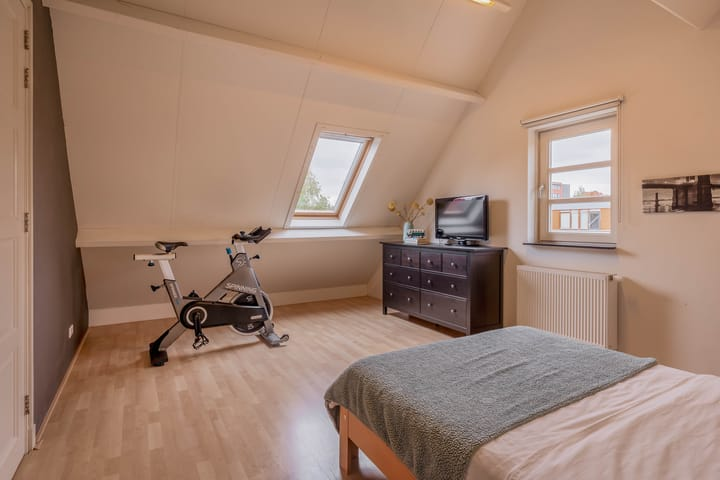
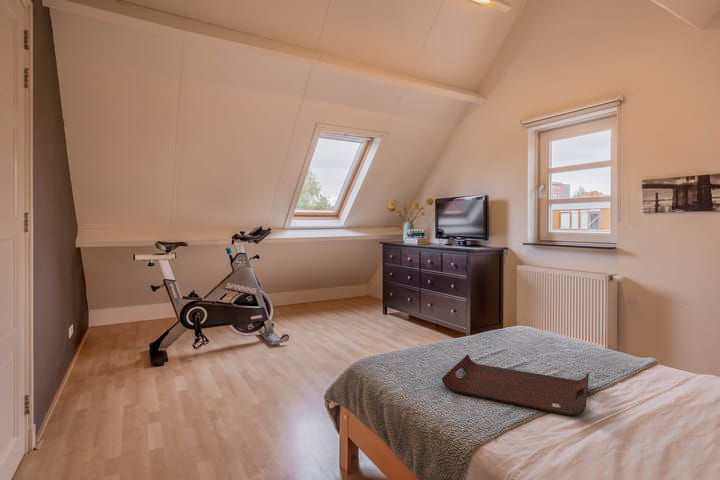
+ serving tray (516, 381)
